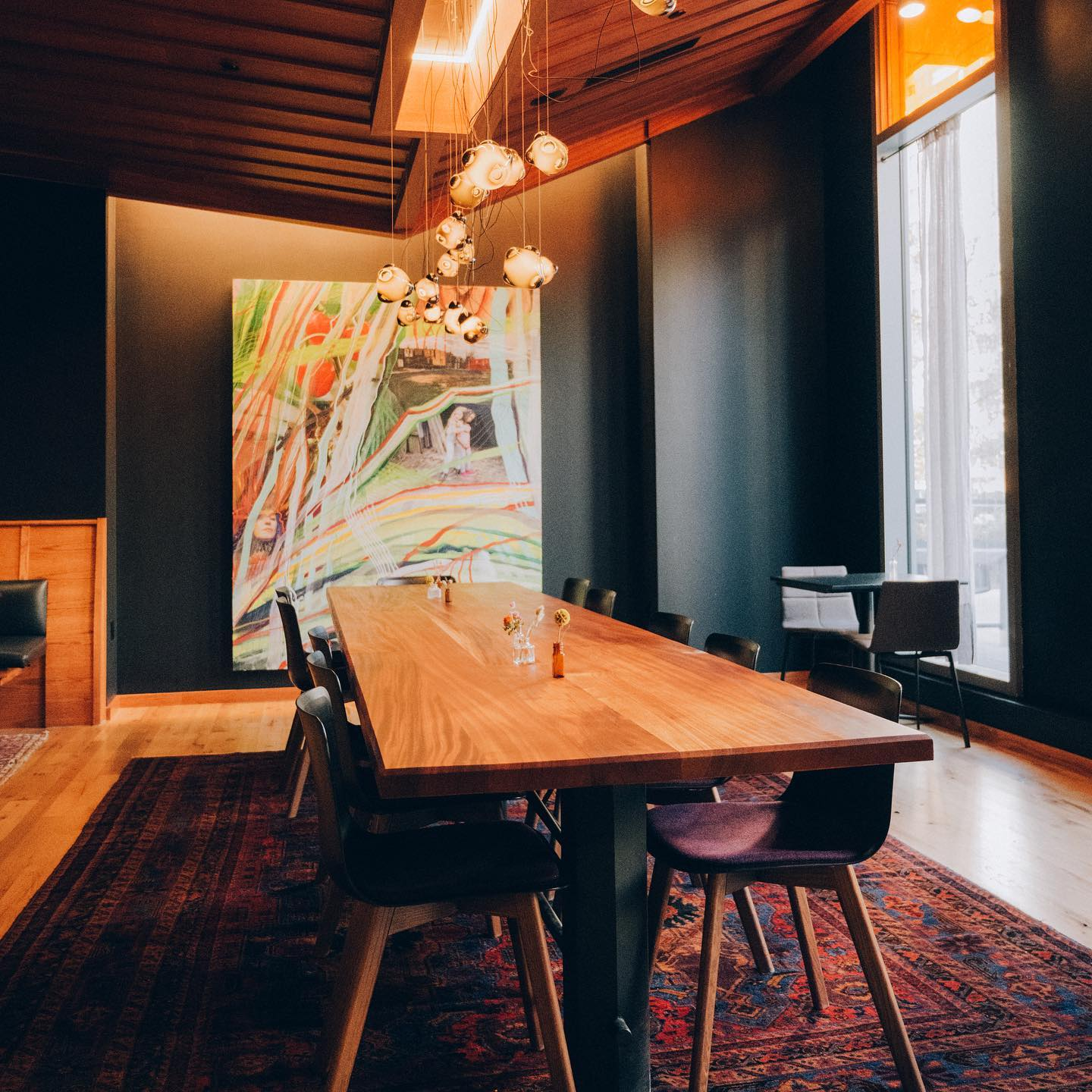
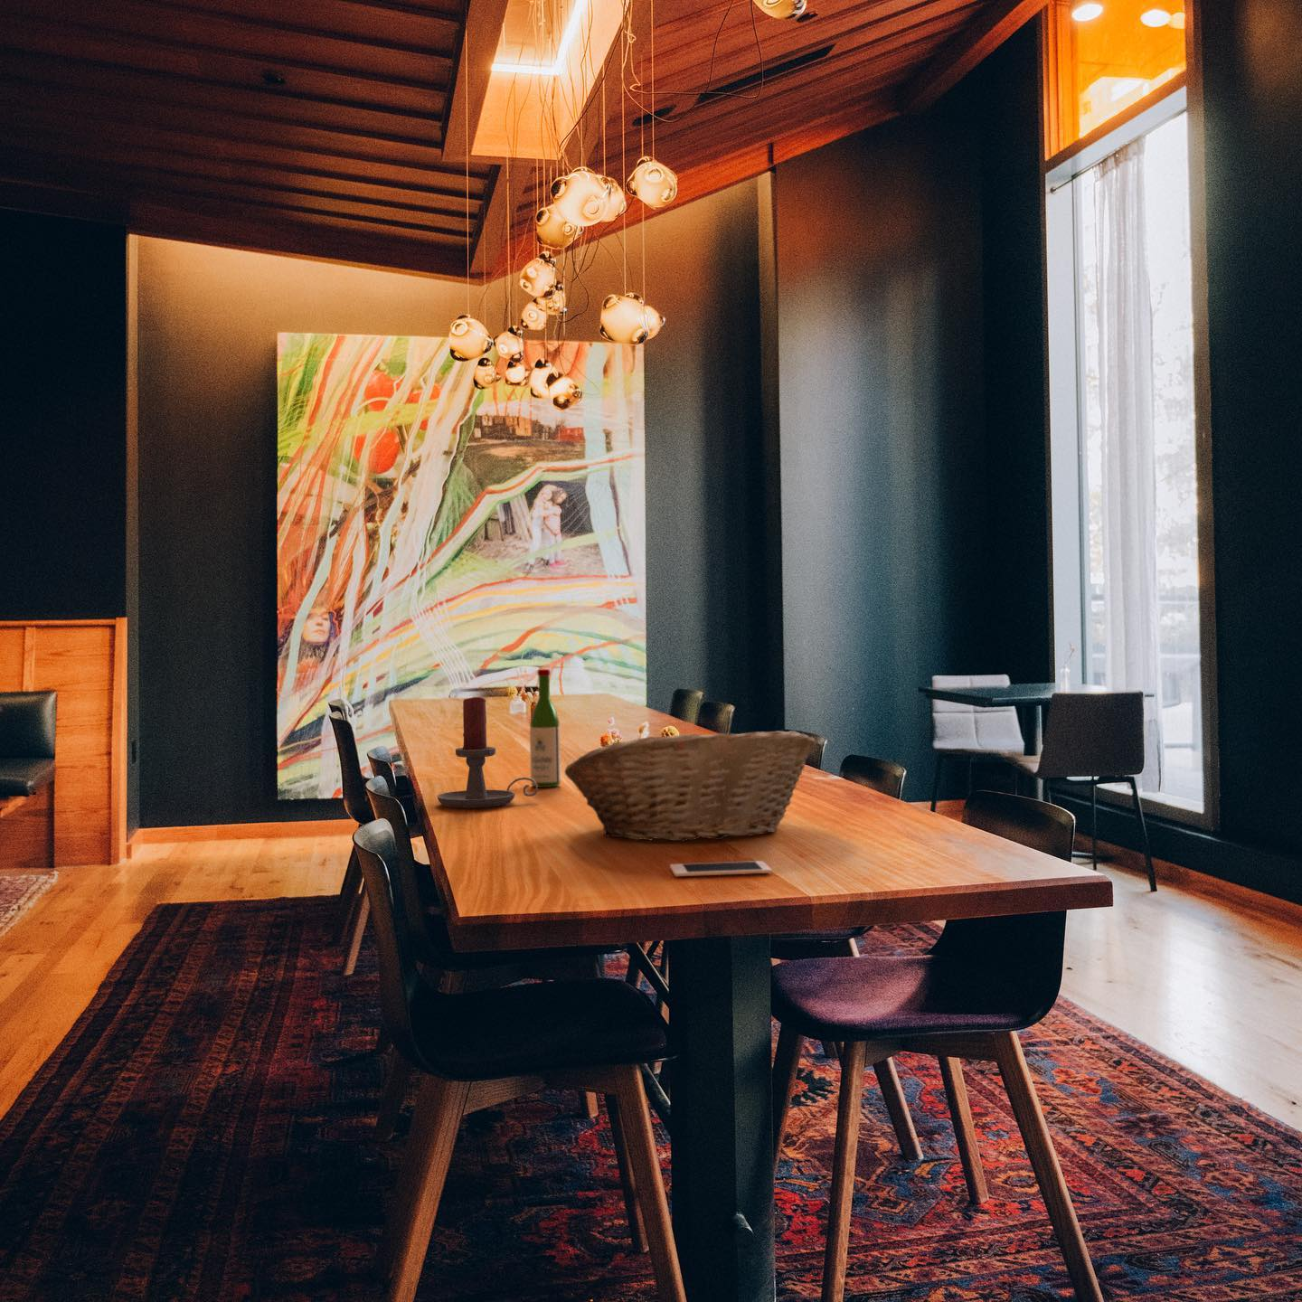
+ candle holder (486, 750)
+ fruit basket (692, 779)
+ wine bottle (545, 727)
+ cell phone (720, 868)
